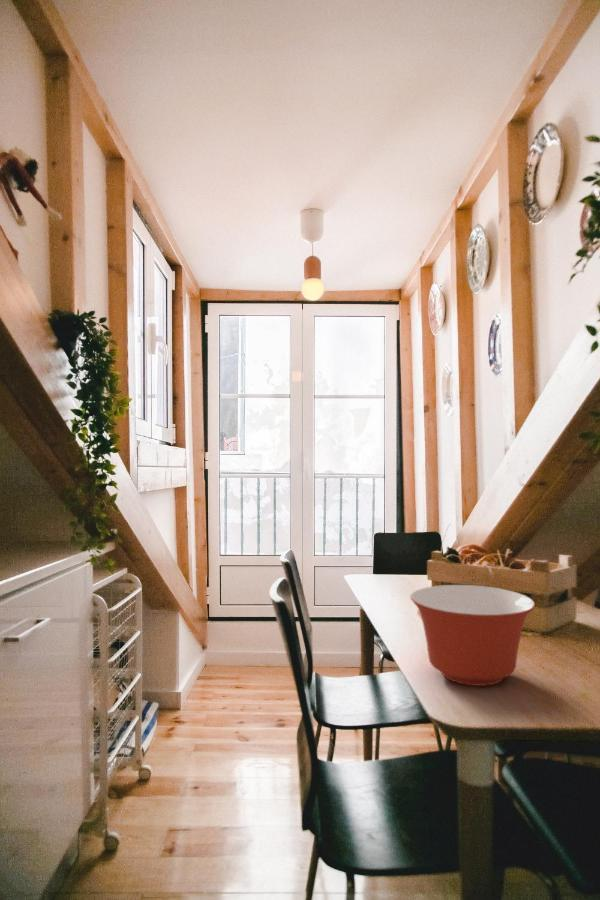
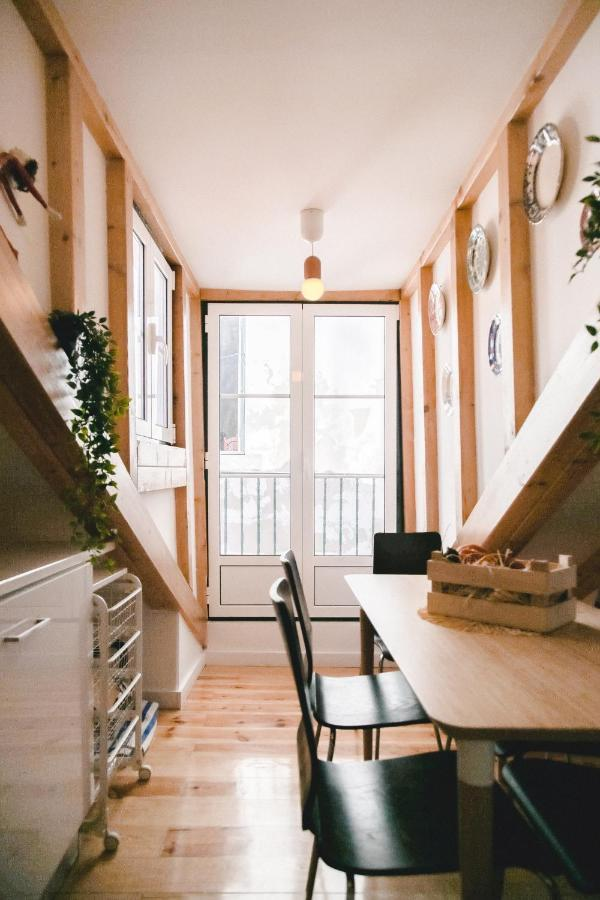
- mixing bowl (471, 636)
